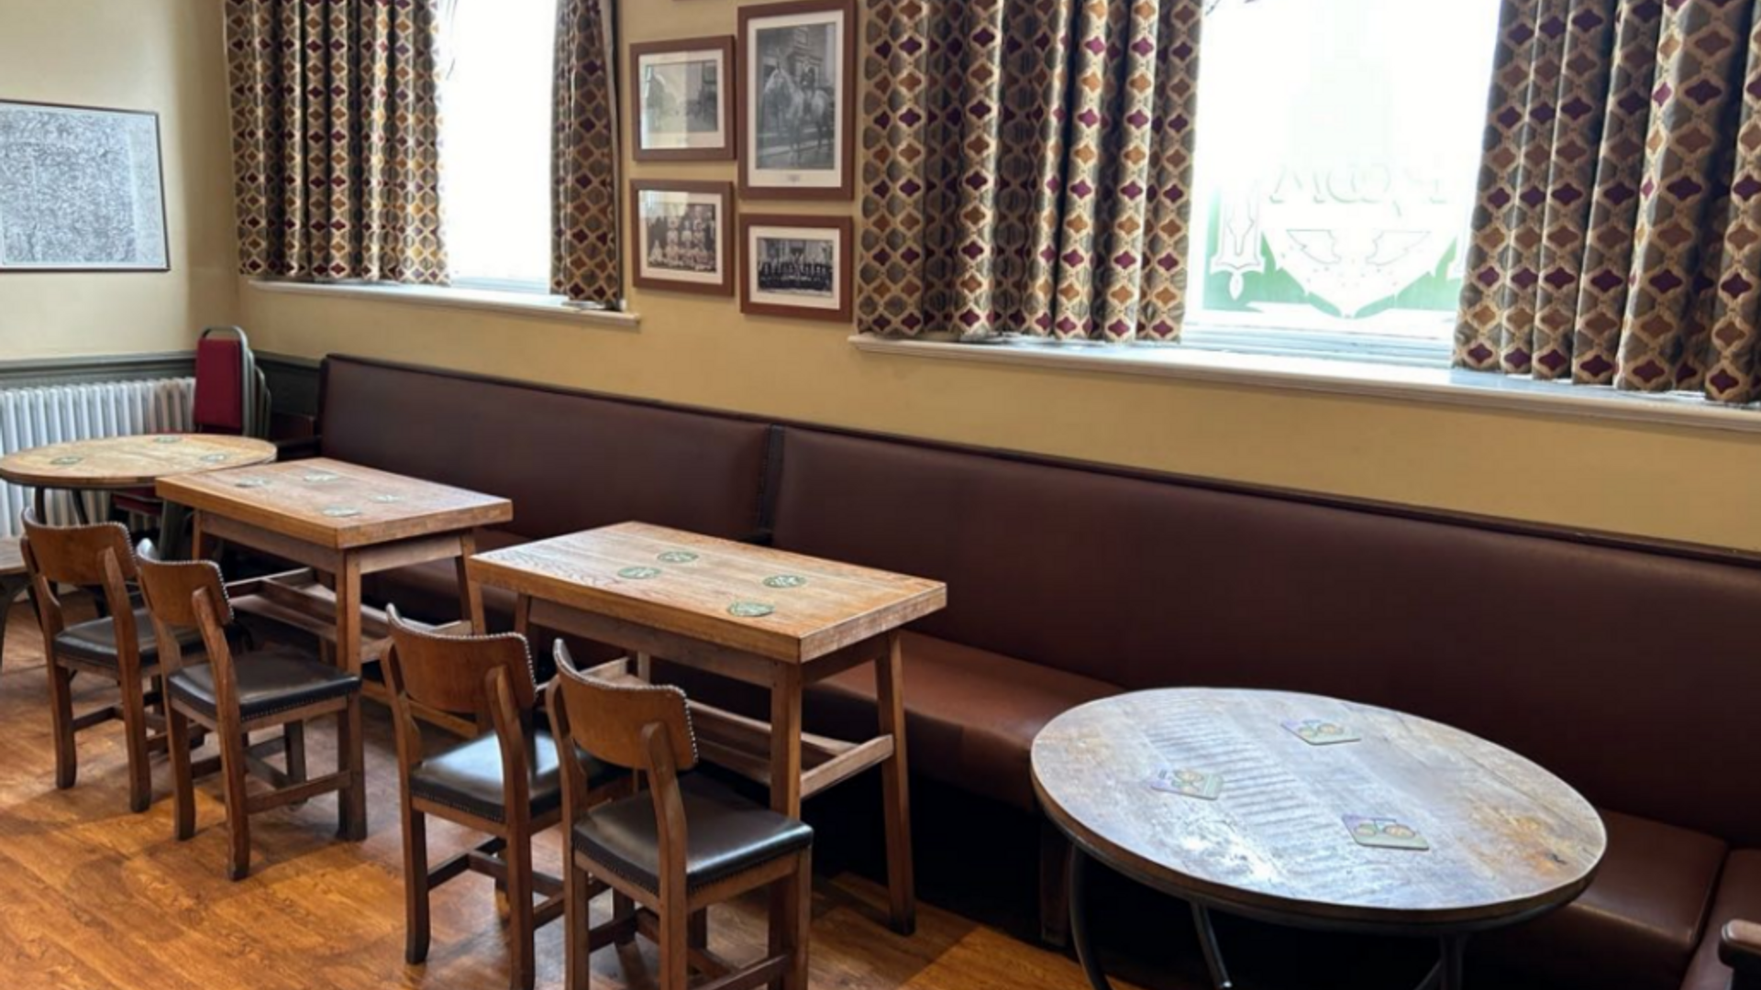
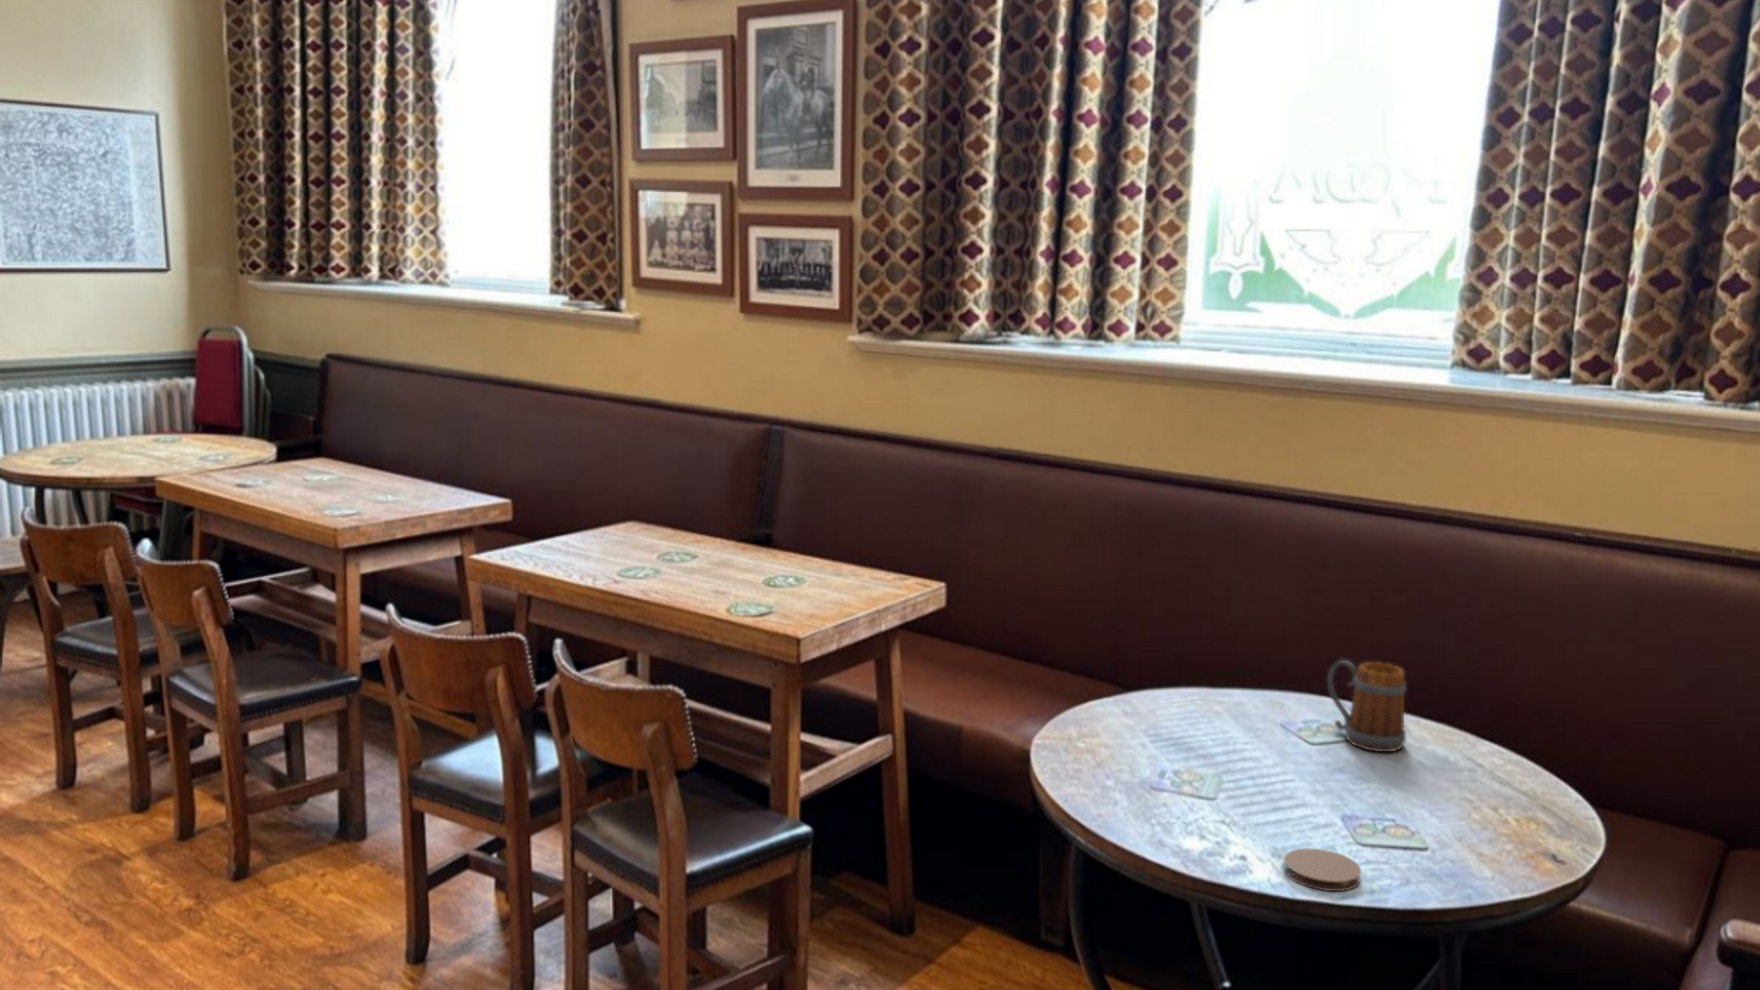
+ coaster (1322, 869)
+ beer mug (1366, 702)
